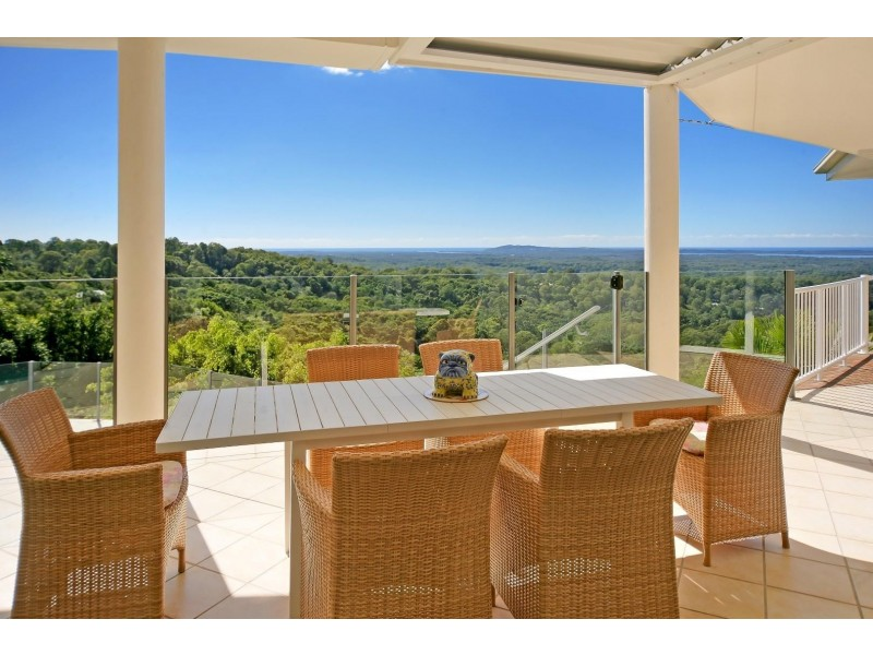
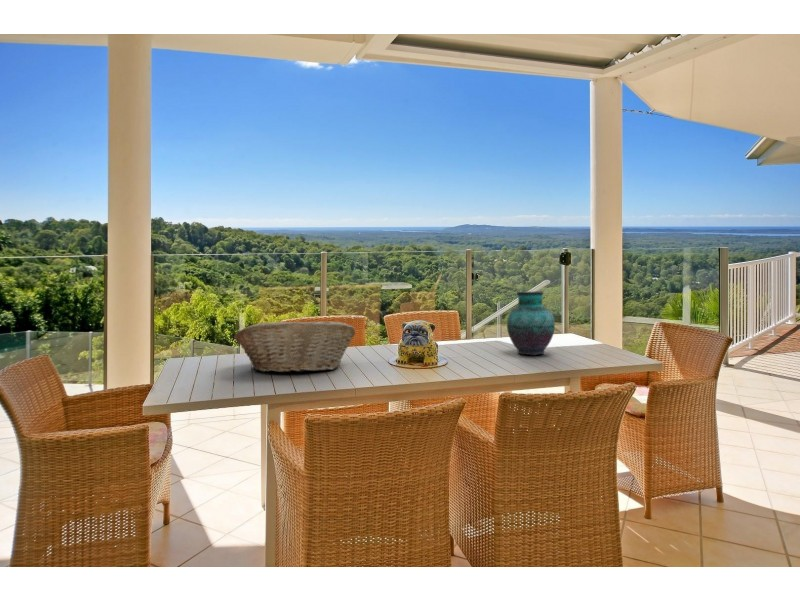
+ fruit basket (296, 344)
+ vase (530, 322)
